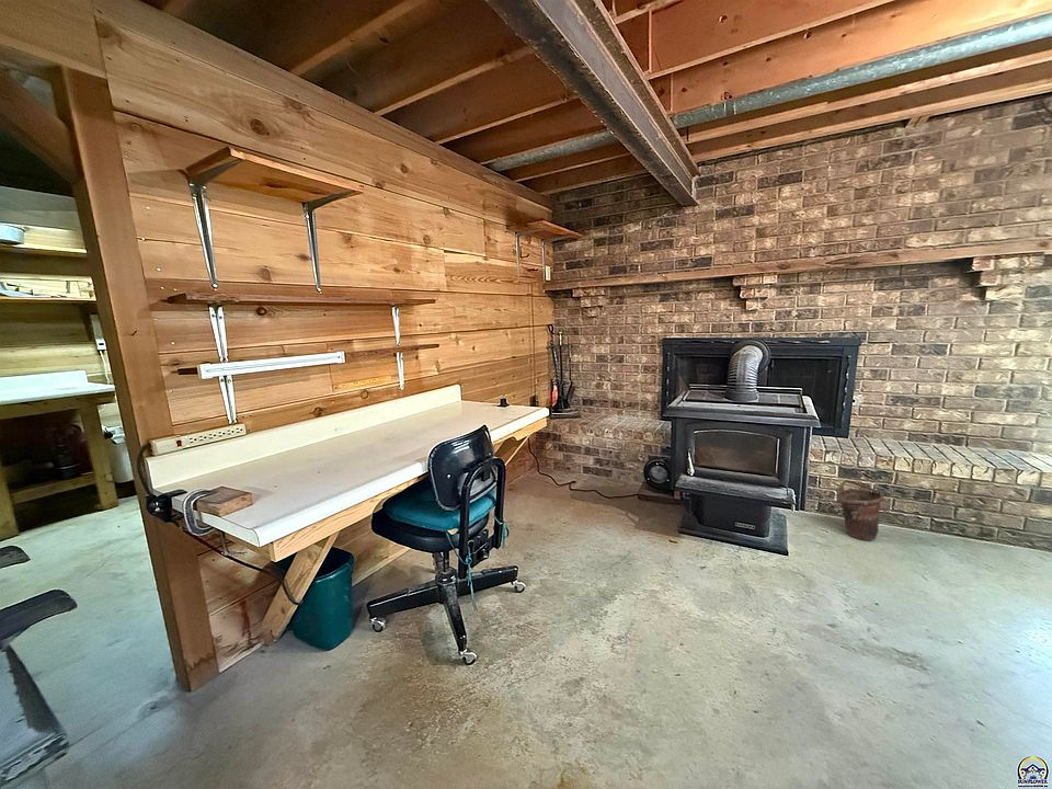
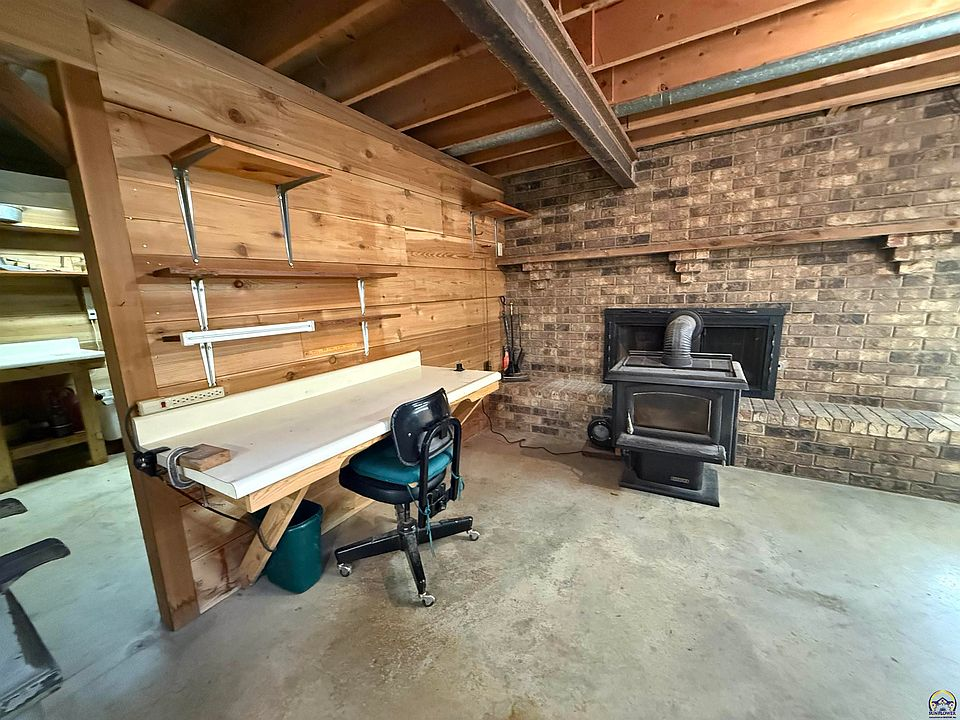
- bucket (858, 510)
